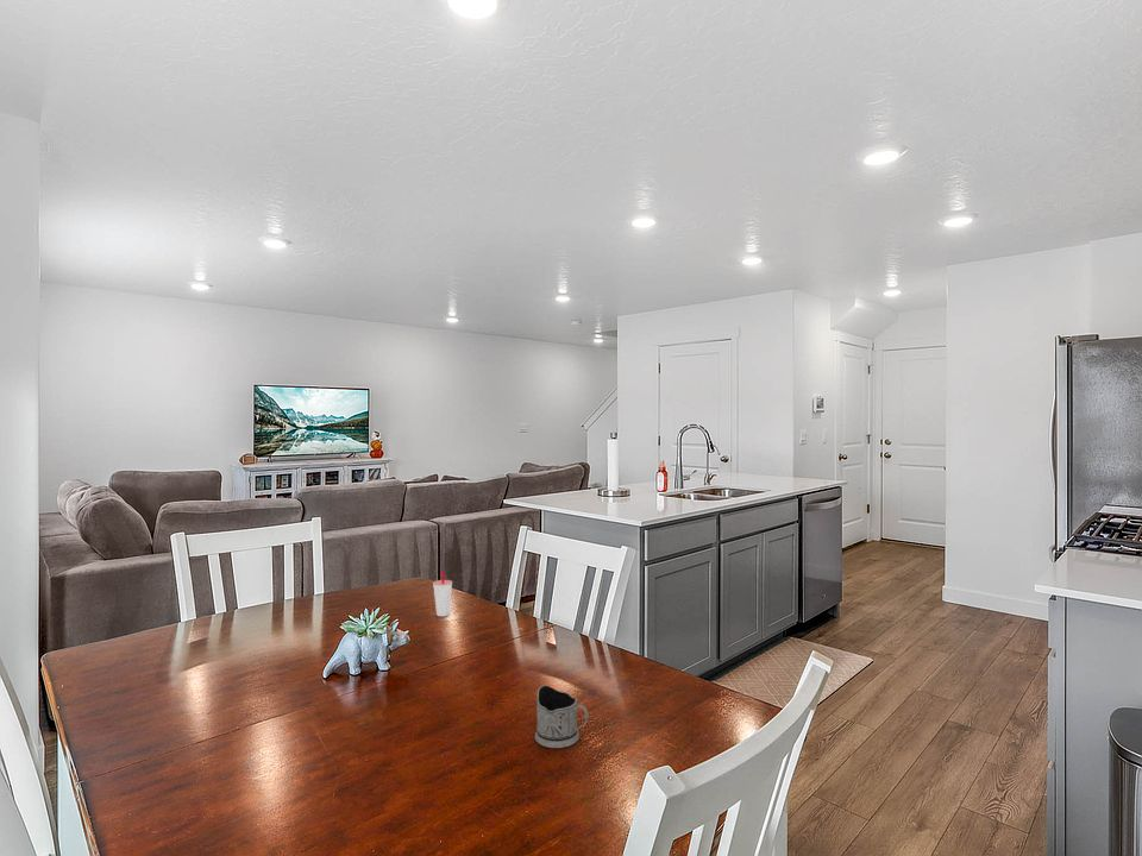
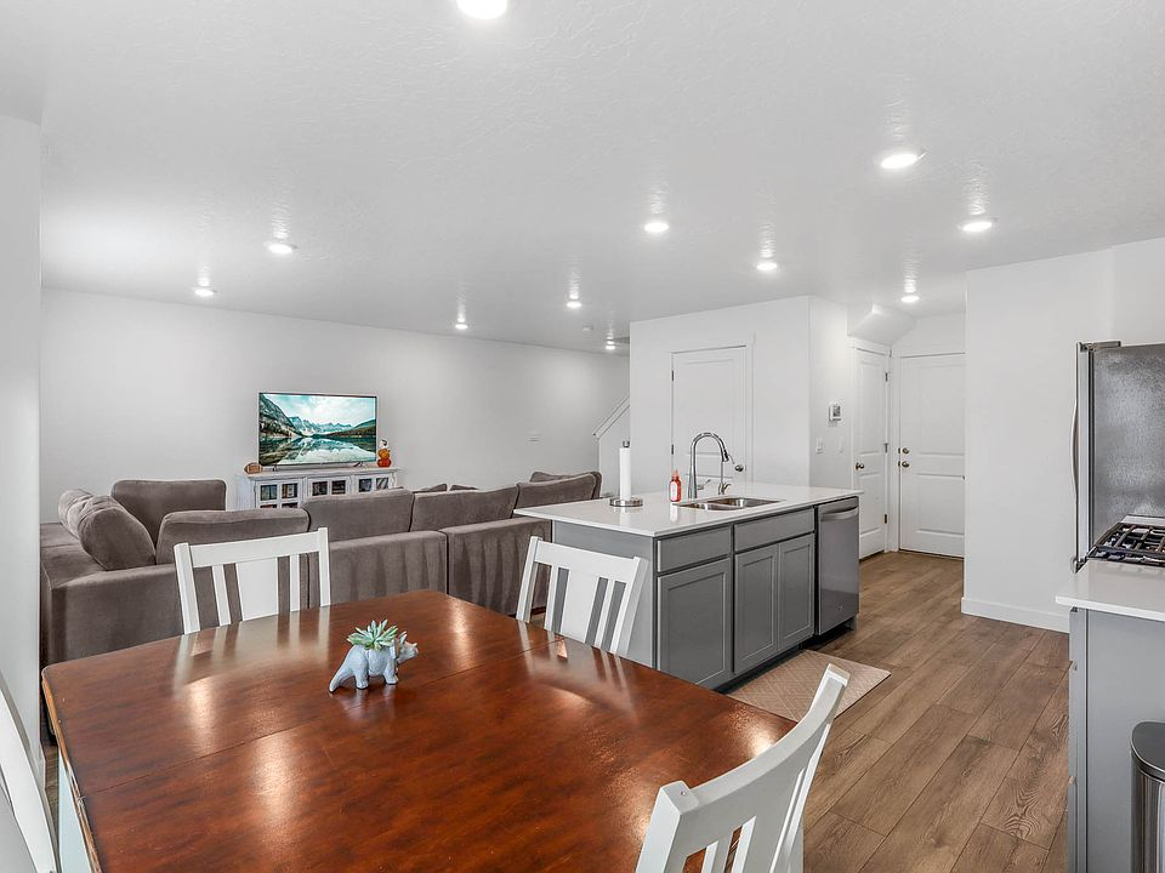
- tea glass holder (563, 716)
- cup (443, 592)
